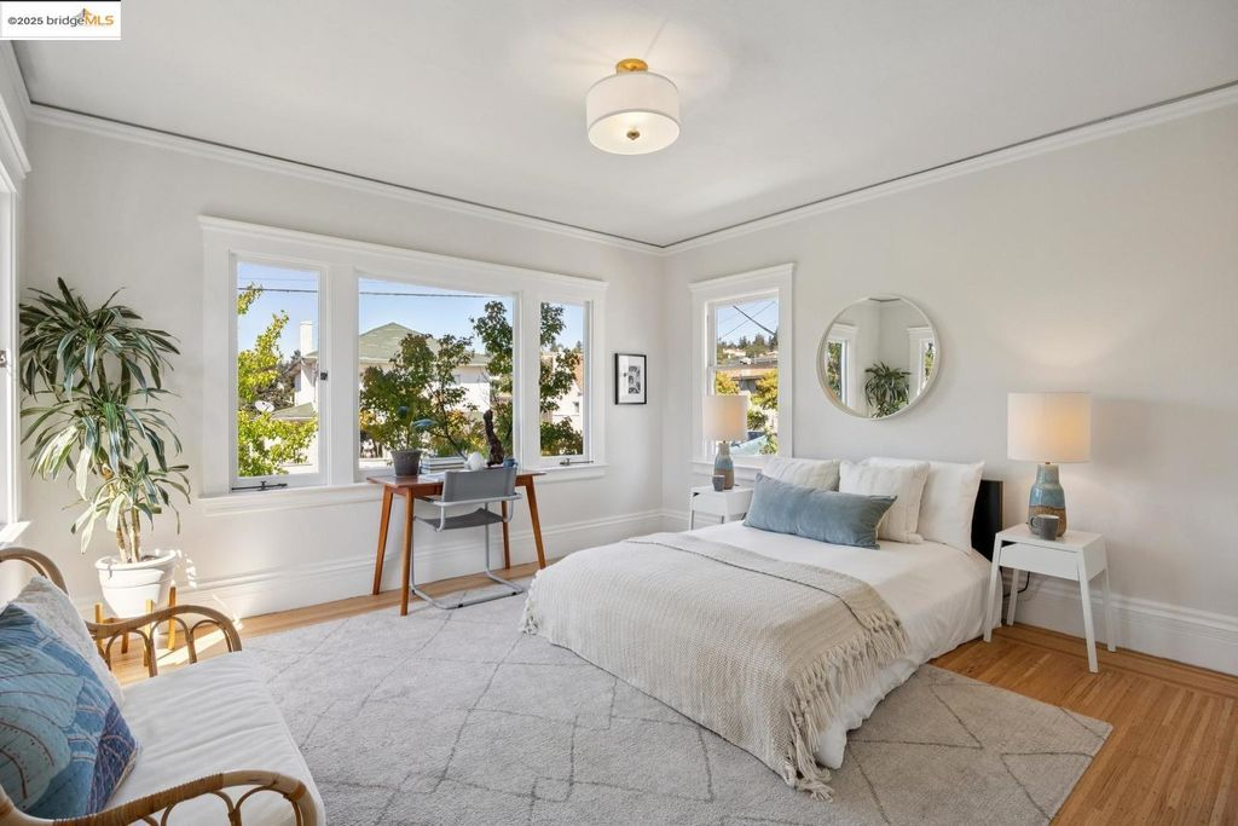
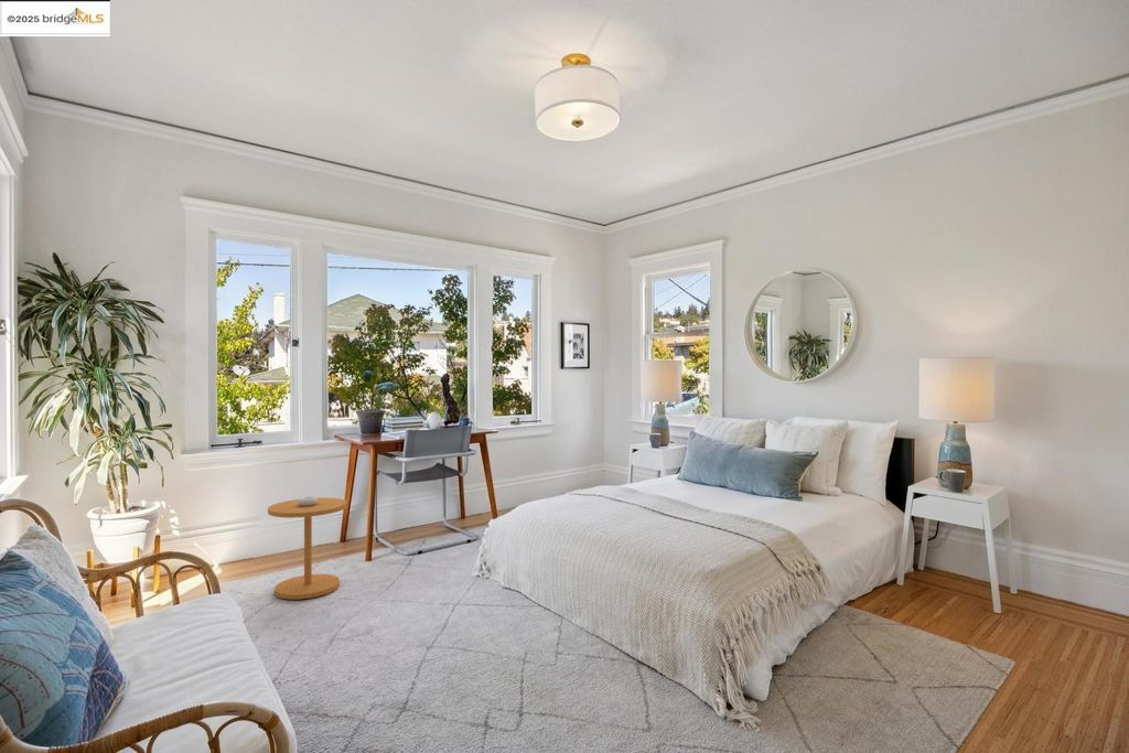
+ side table (308, 542)
